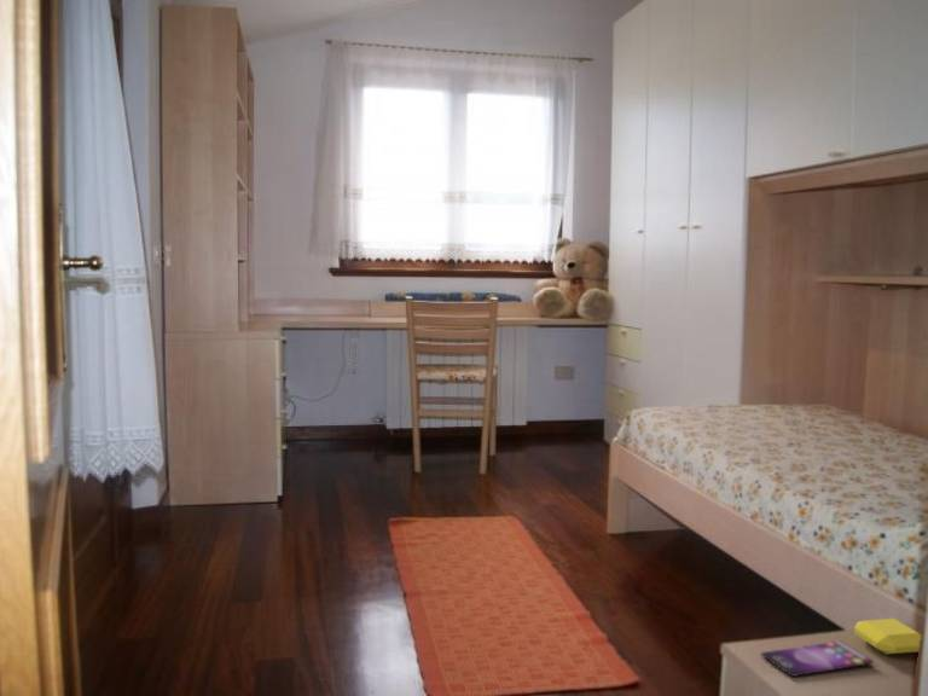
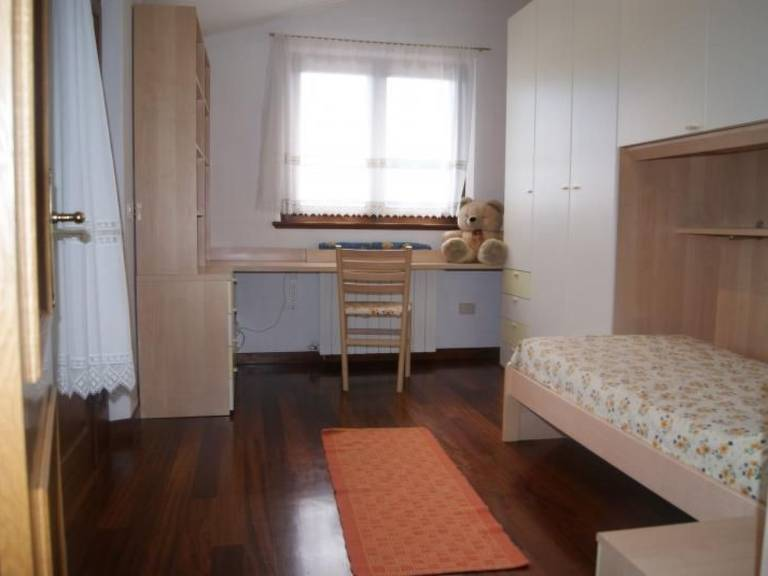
- smartphone (816, 657)
- soap bar (889, 636)
